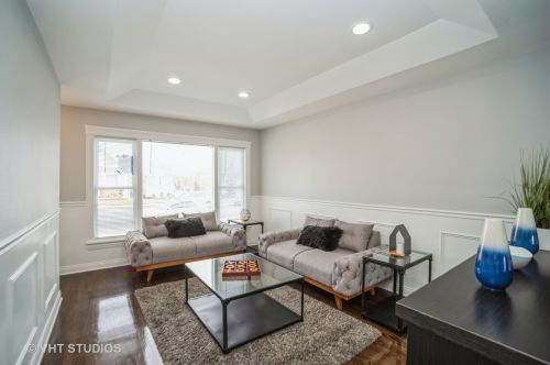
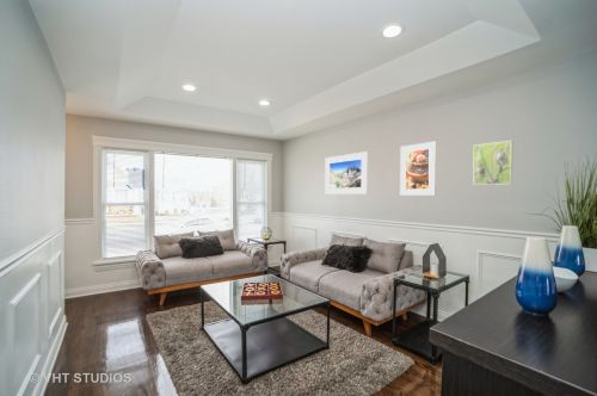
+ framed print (344, 174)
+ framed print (492, 163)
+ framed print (417, 169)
